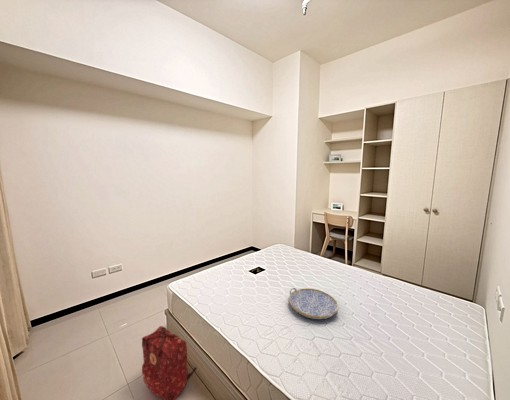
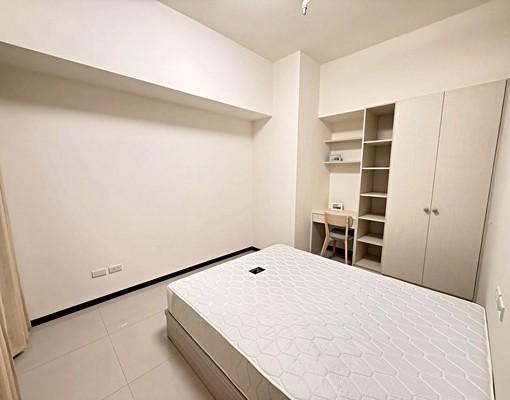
- backpack (167, 354)
- serving tray (312, 302)
